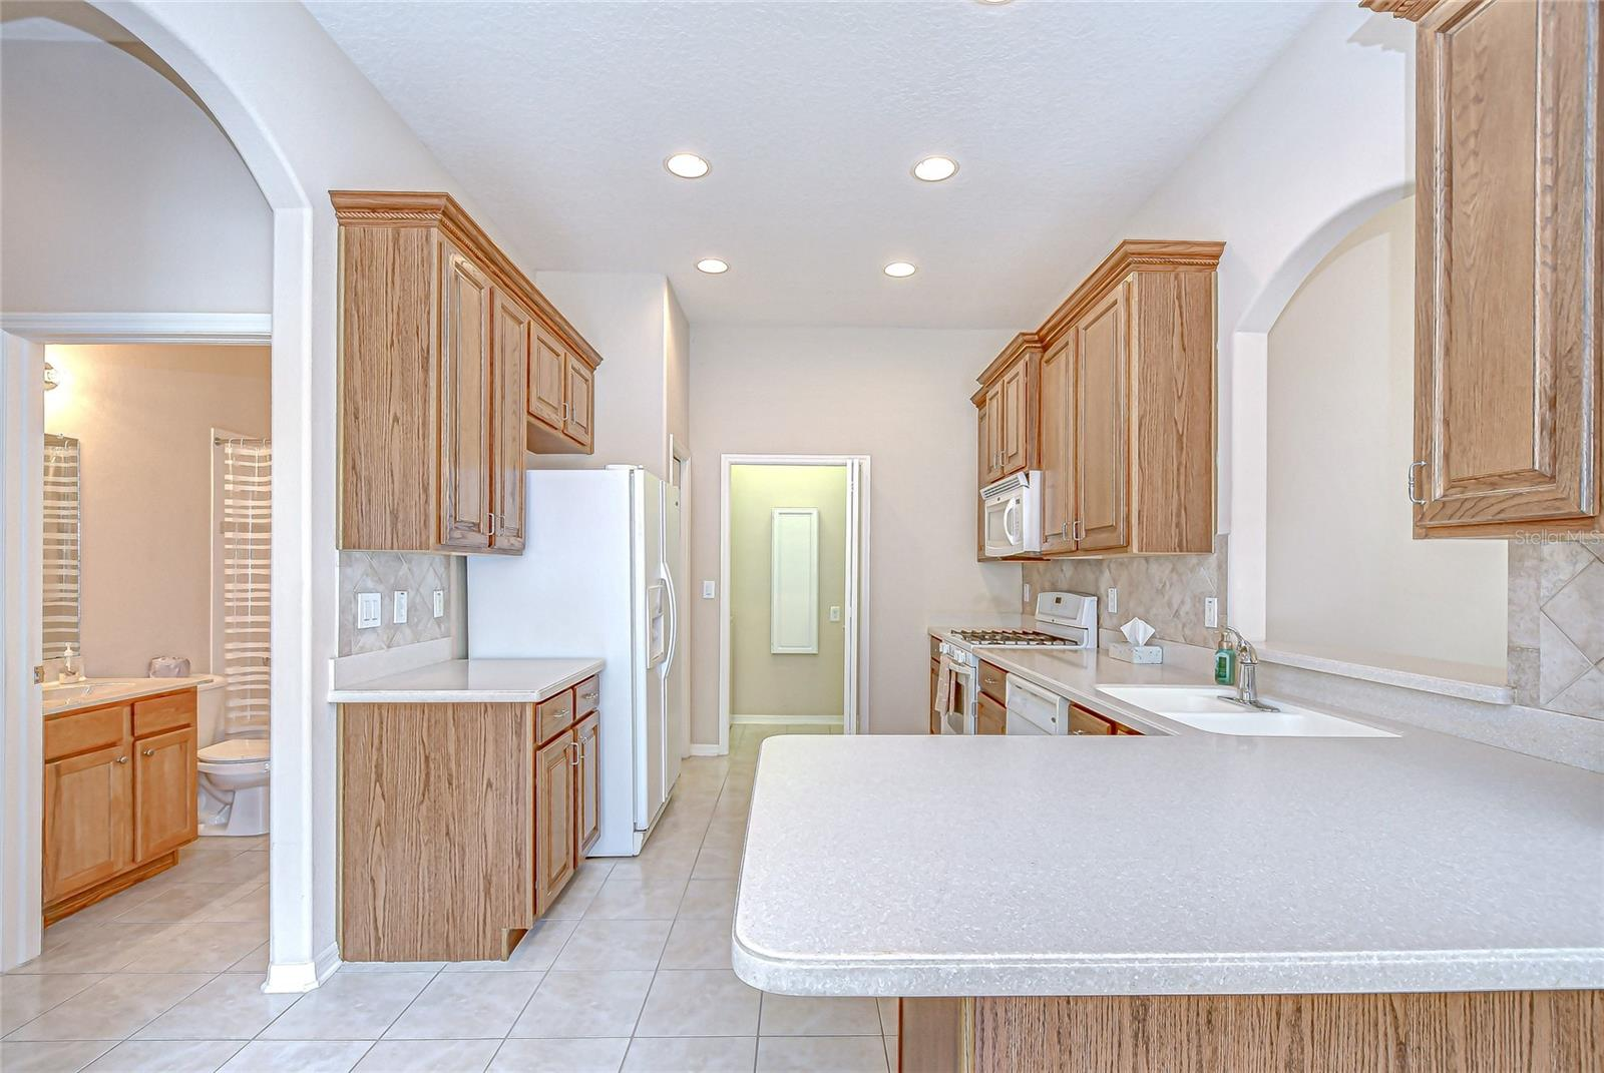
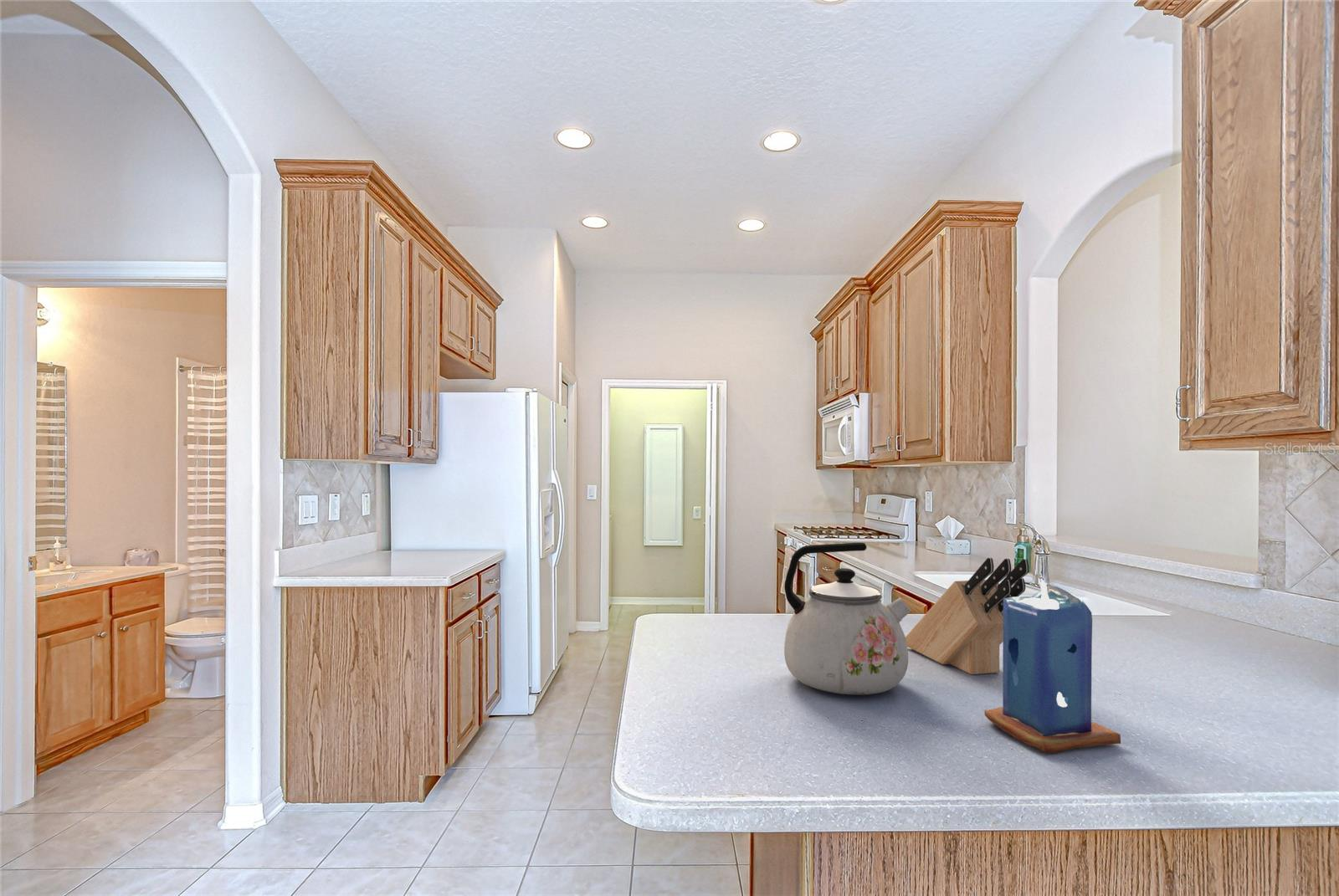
+ knife block (964, 606)
+ kettle (845, 612)
+ candle (1049, 655)
